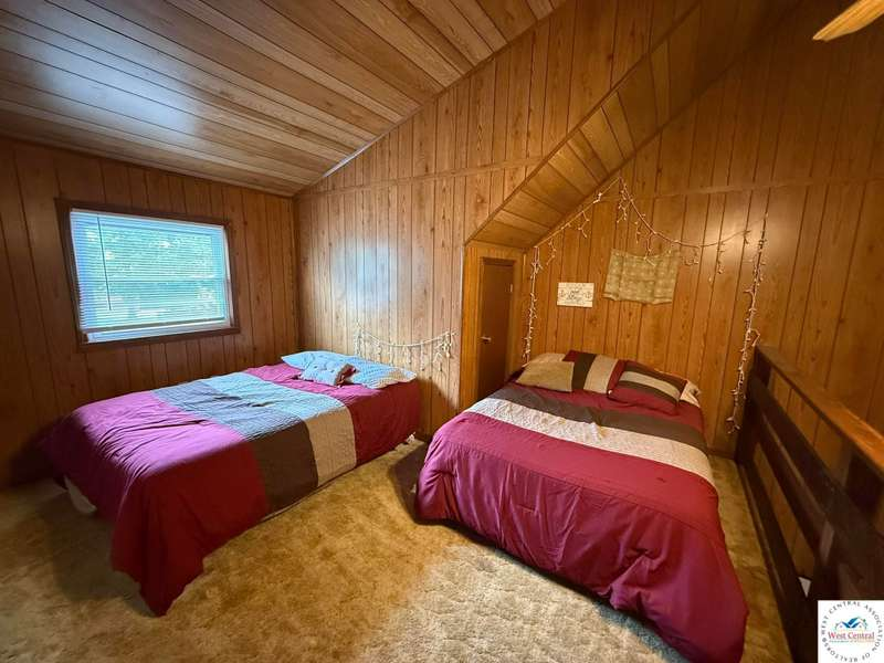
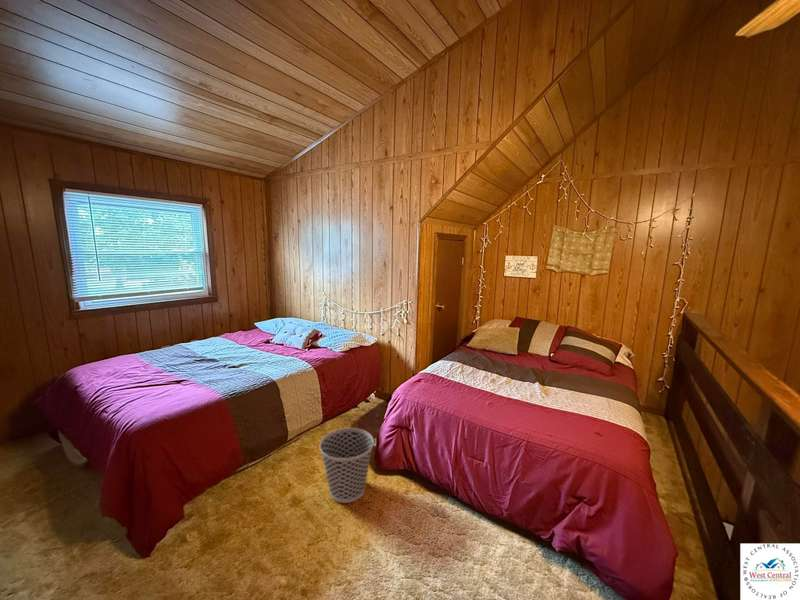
+ wastebasket (347, 466)
